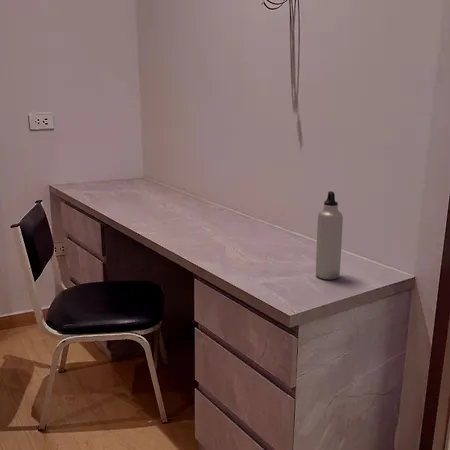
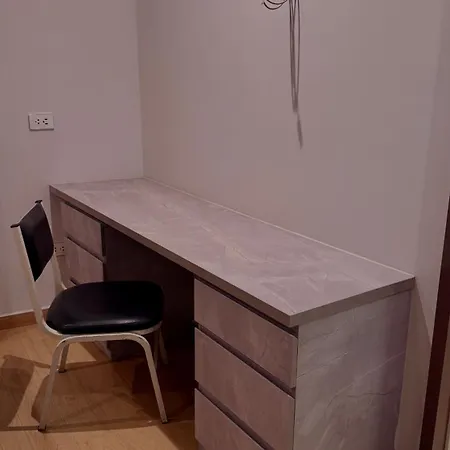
- water bottle (329, 234)
